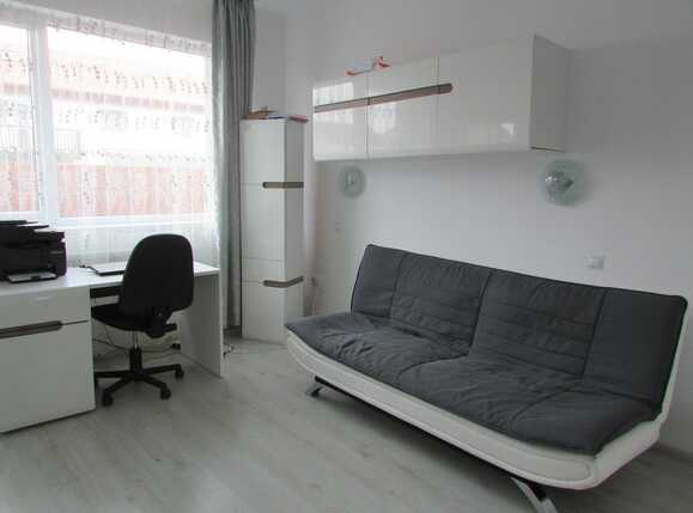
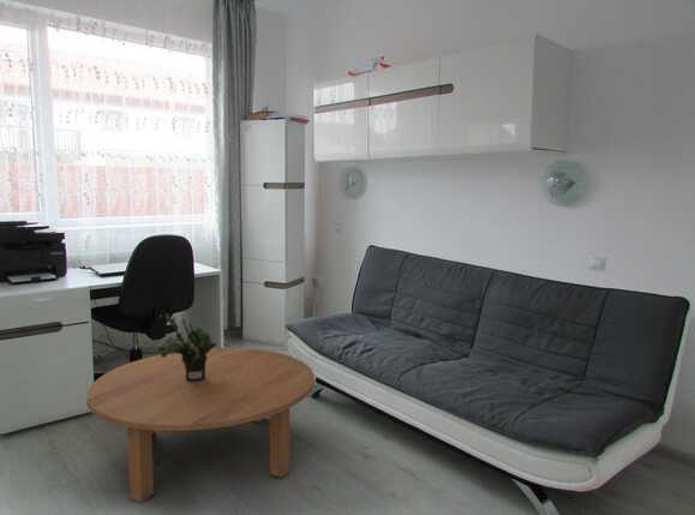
+ coffee table (206, 415)
+ potted plant (184, 348)
